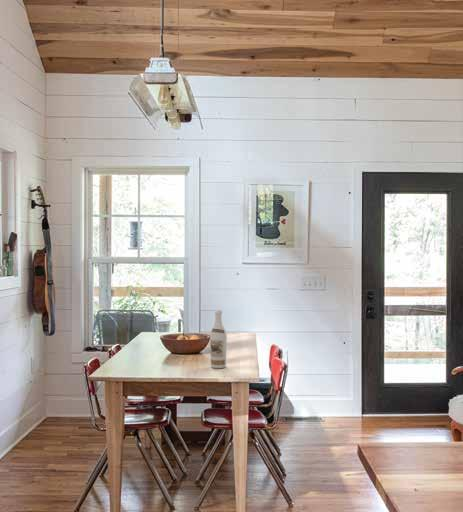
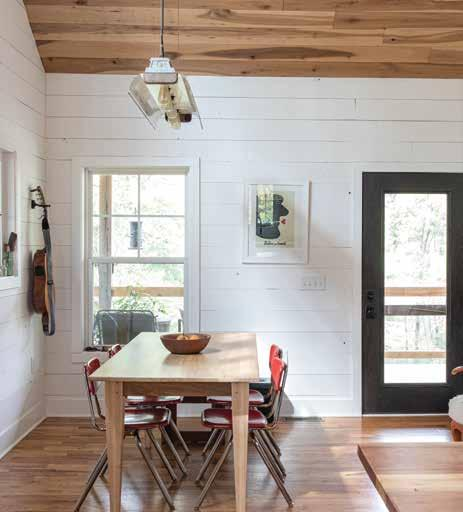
- wine bottle (218, 338)
